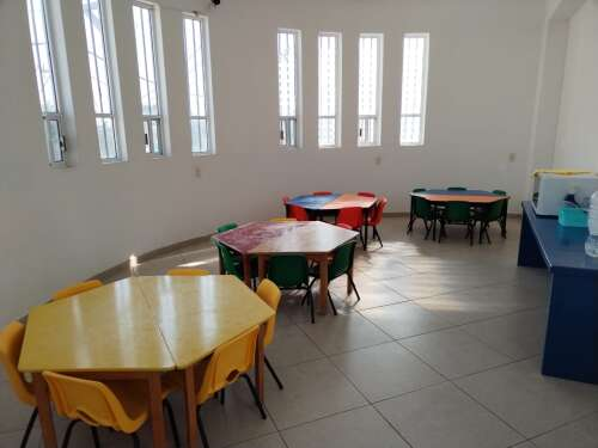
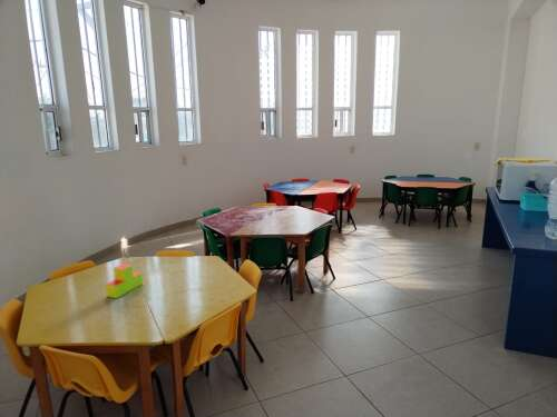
+ toy blocks (124, 278)
